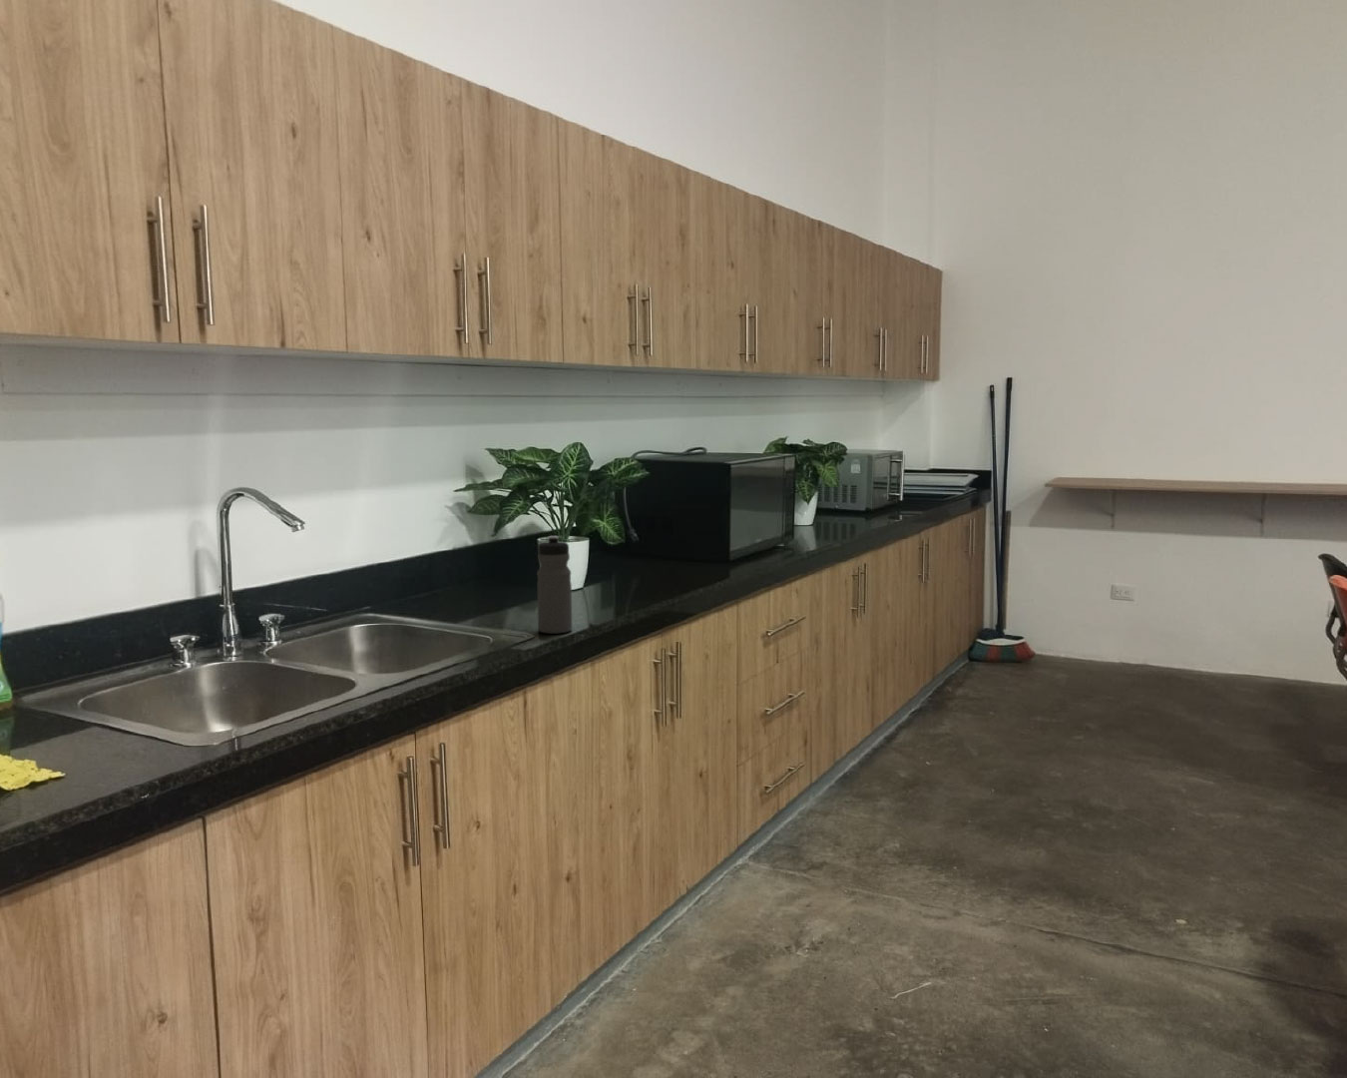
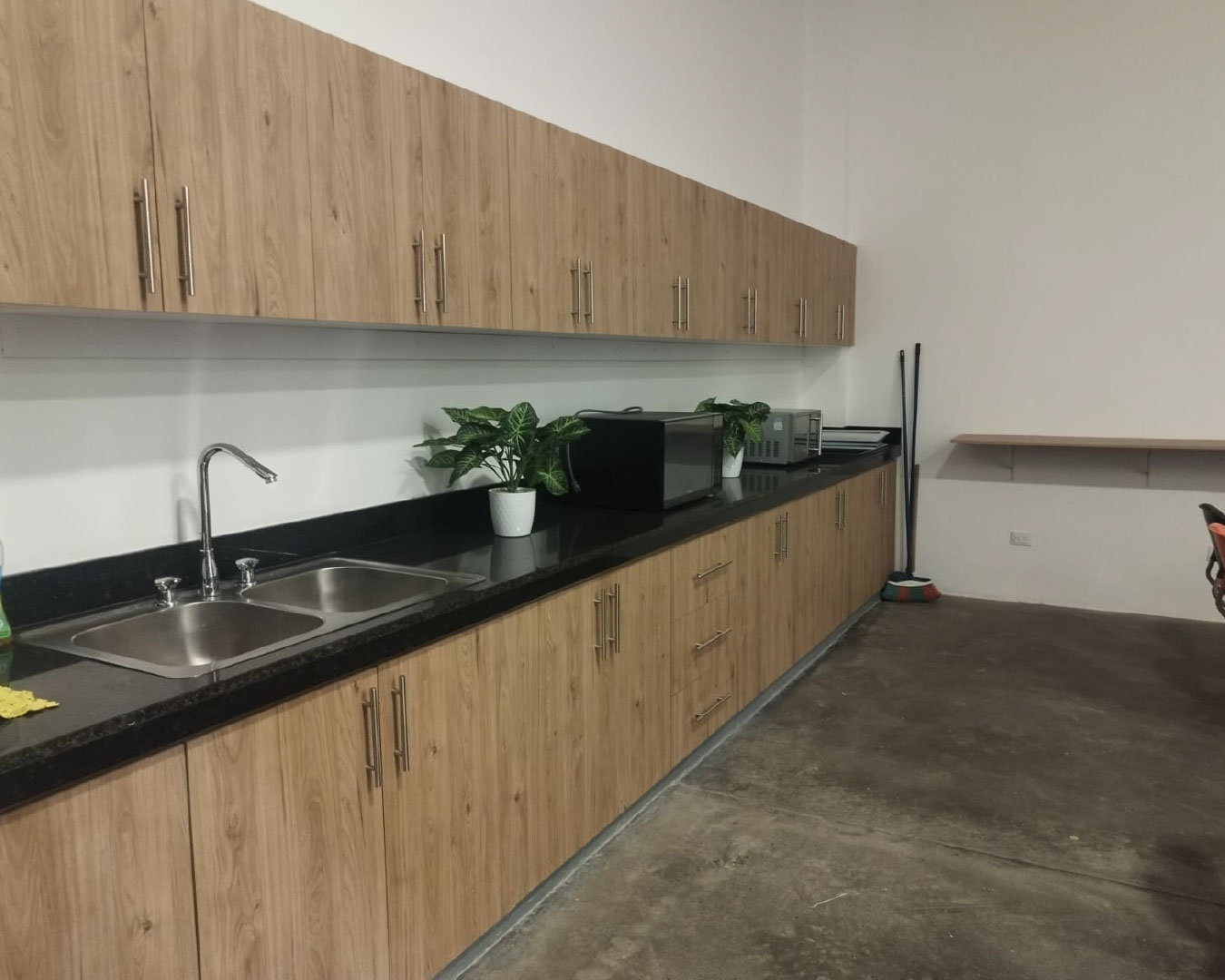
- water bottle (554, 583)
